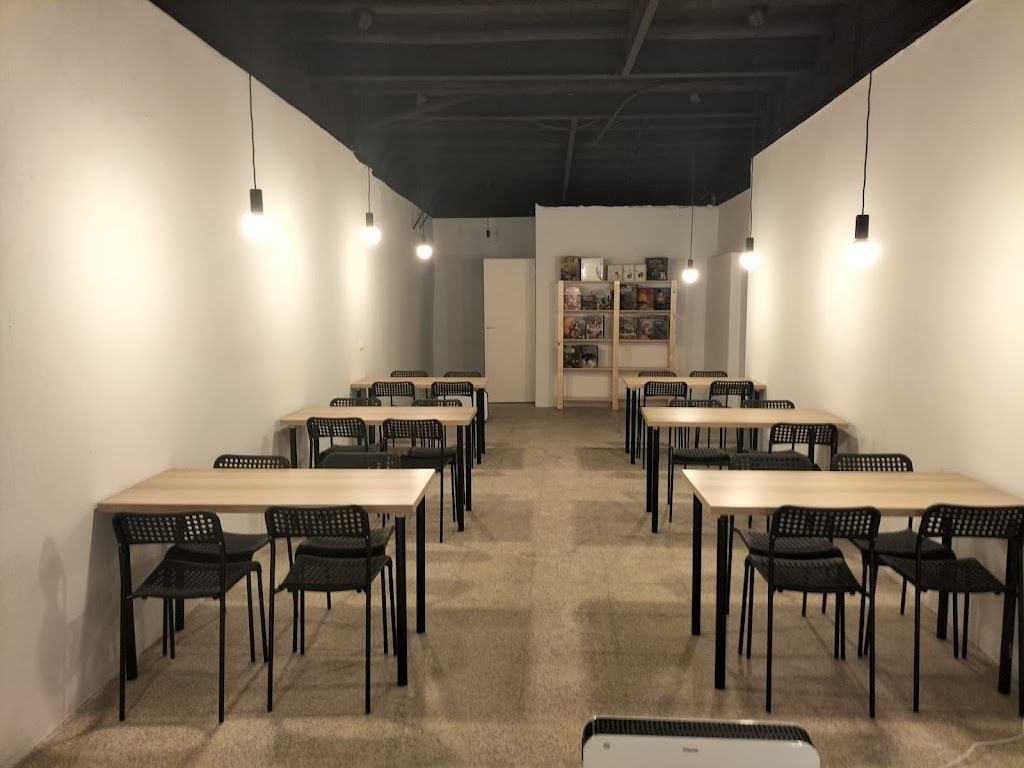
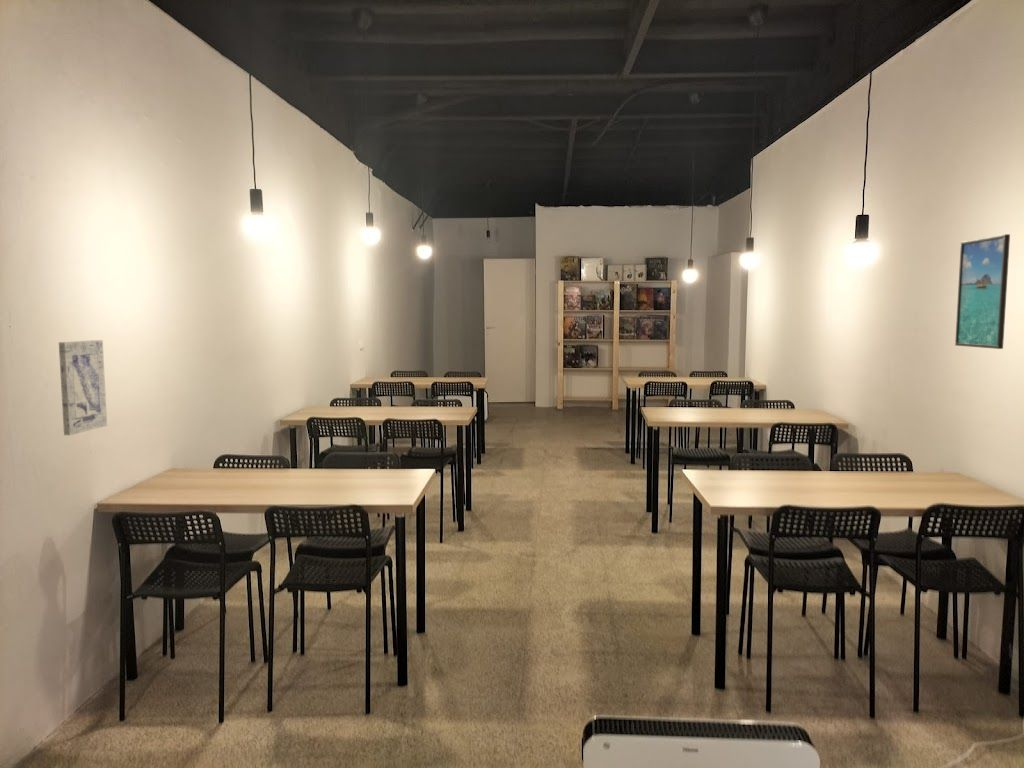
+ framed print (981, 293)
+ wall art (84, 386)
